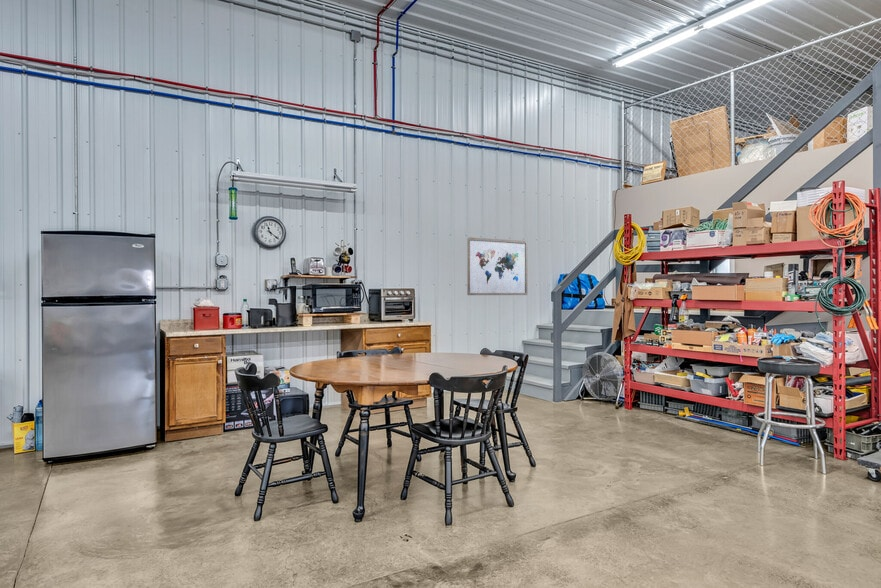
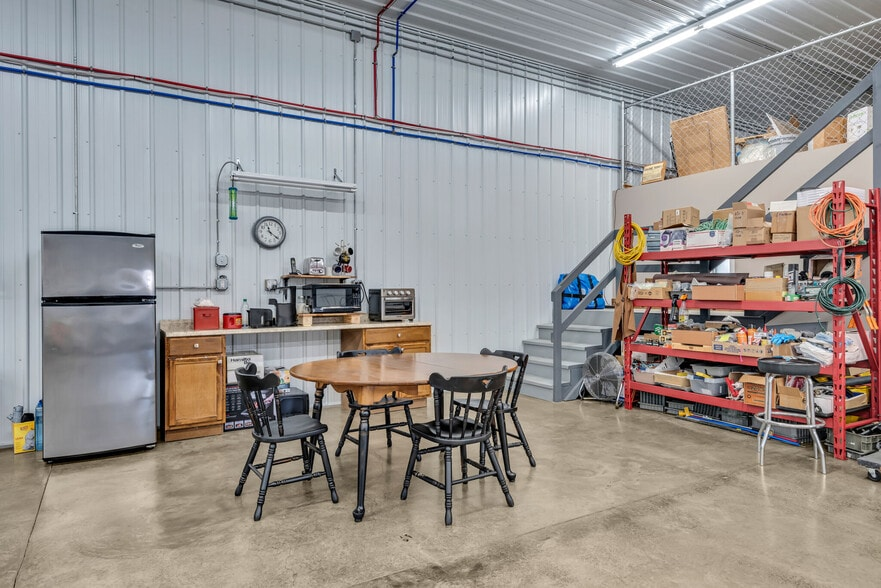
- wall art (498, 267)
